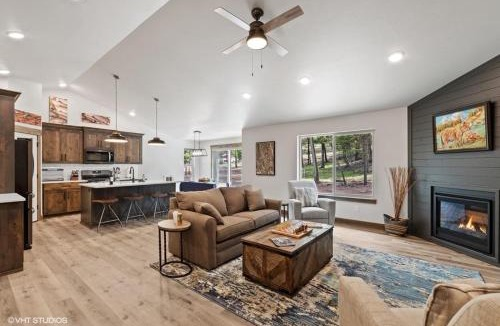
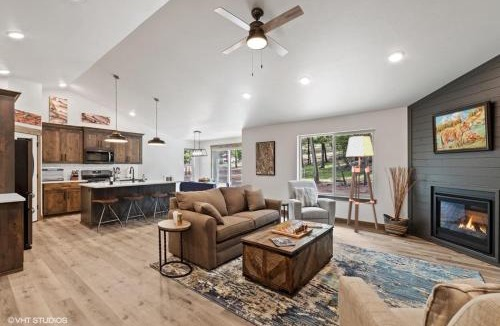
+ floor lamp (359, 182)
